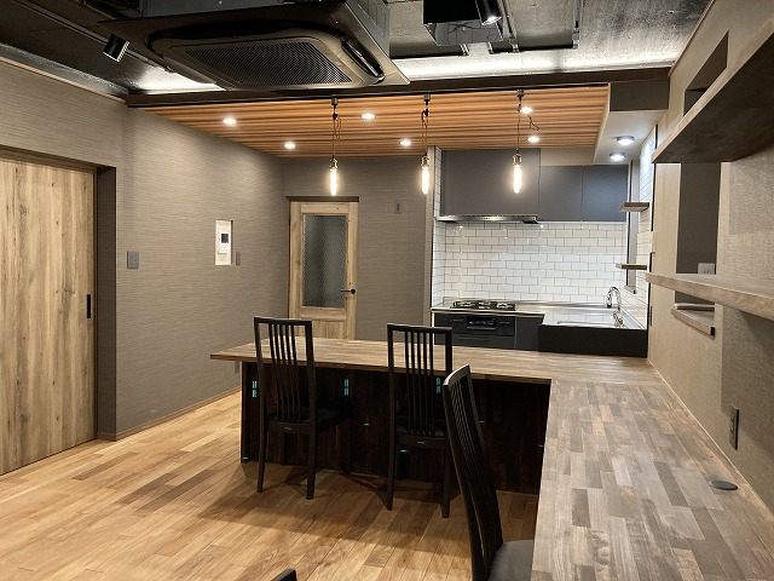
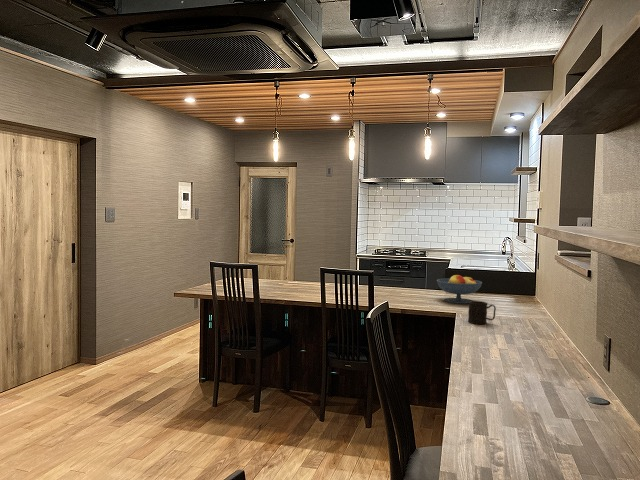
+ fruit bowl (458, 287)
+ mug (481, 312)
